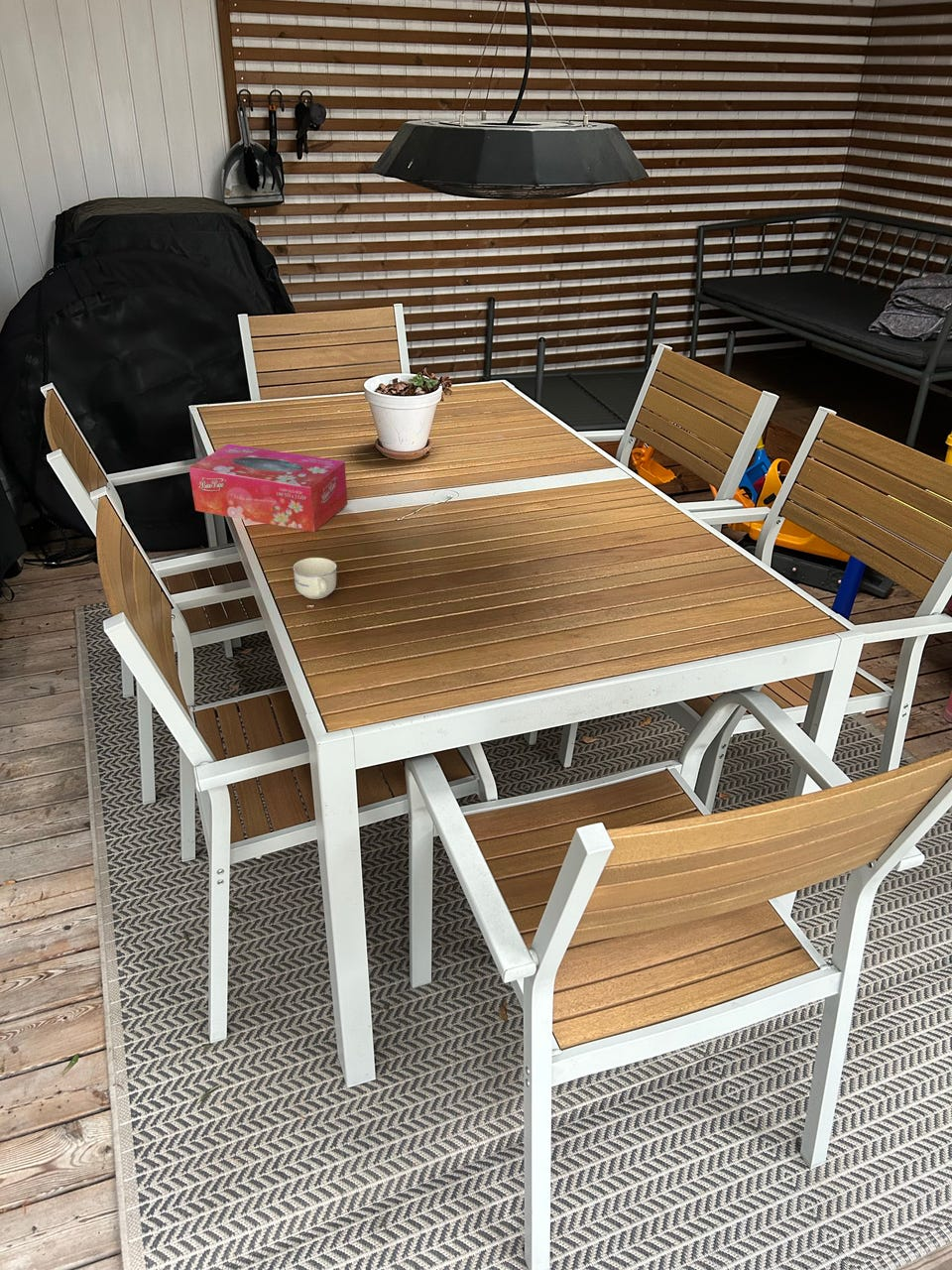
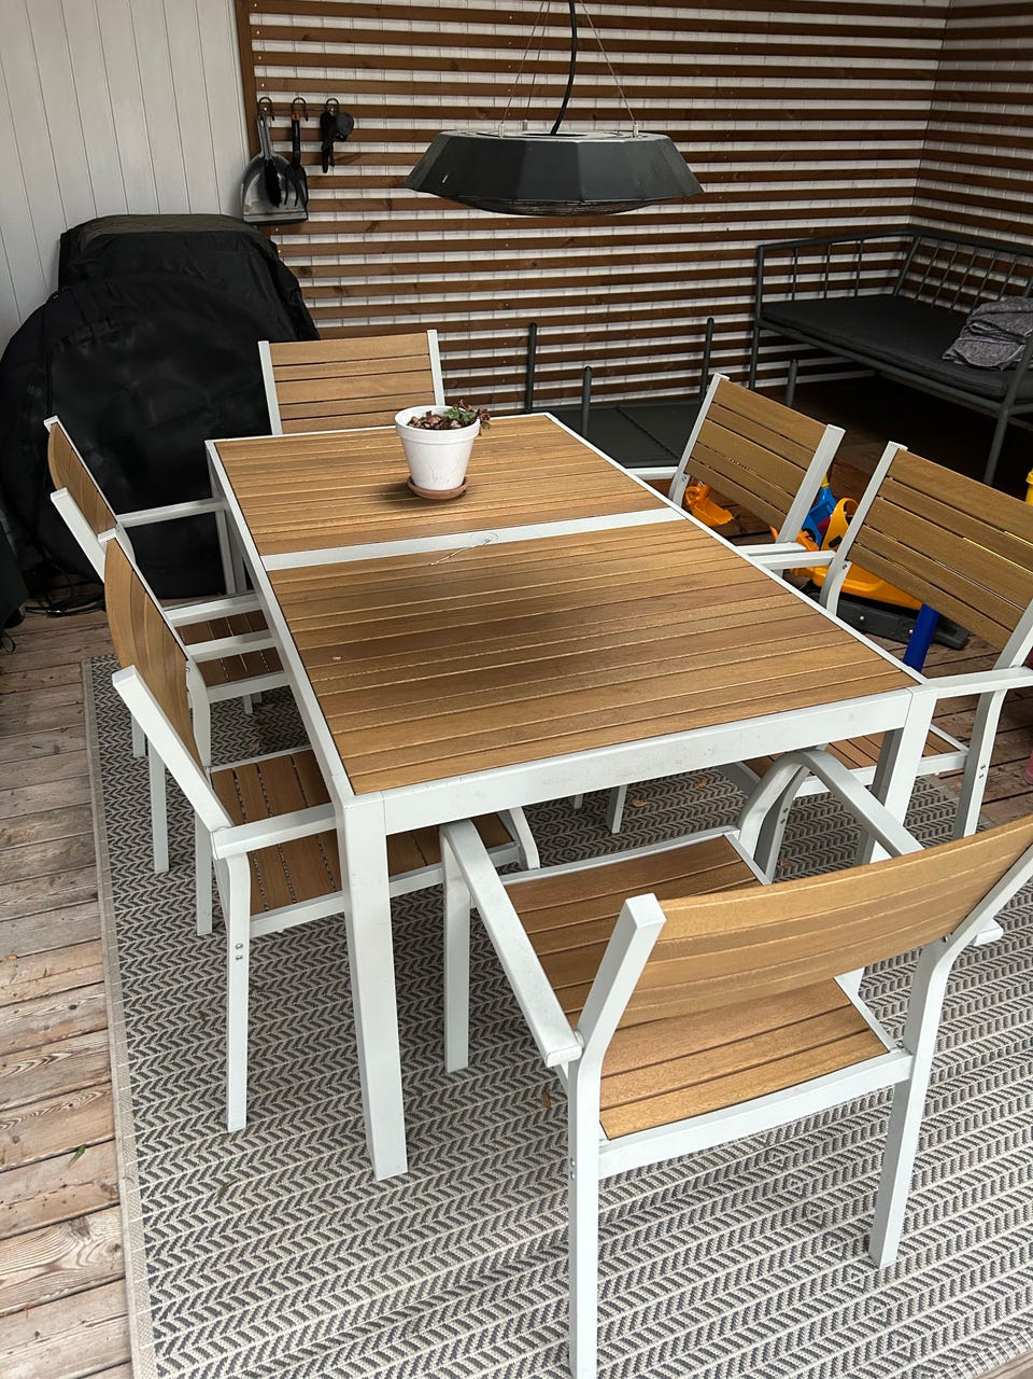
- cup (316, 582)
- tissue box (270, 486)
